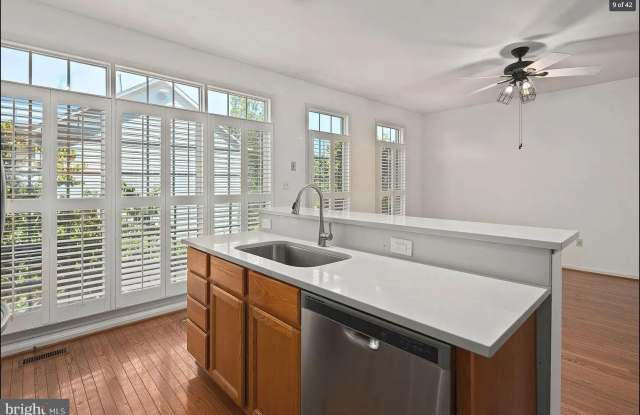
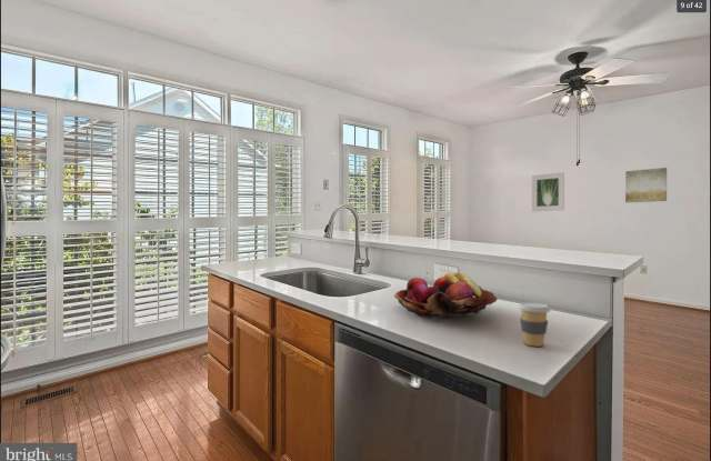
+ coffee cup (533, 323)
+ fruit basket (445, 292)
+ wall art (645, 186)
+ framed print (547, 192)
